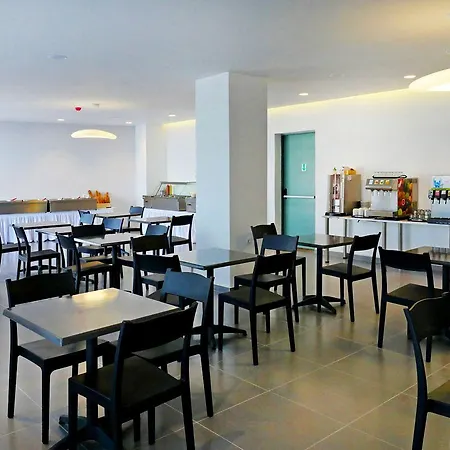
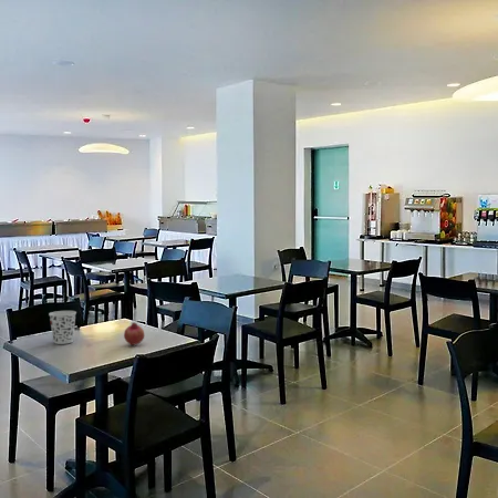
+ fruit (134, 333)
+ cup (63, 326)
